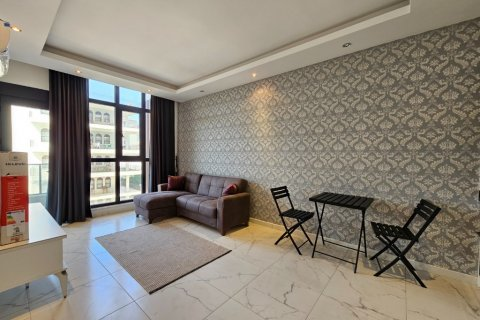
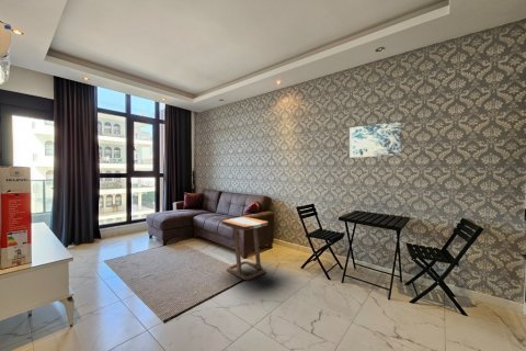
+ wall art (374, 140)
+ side table (239, 246)
